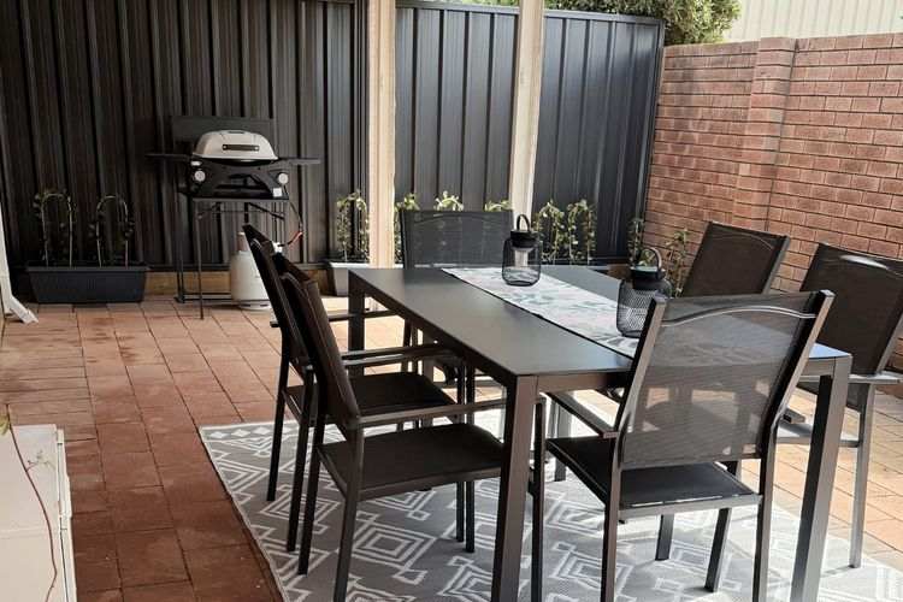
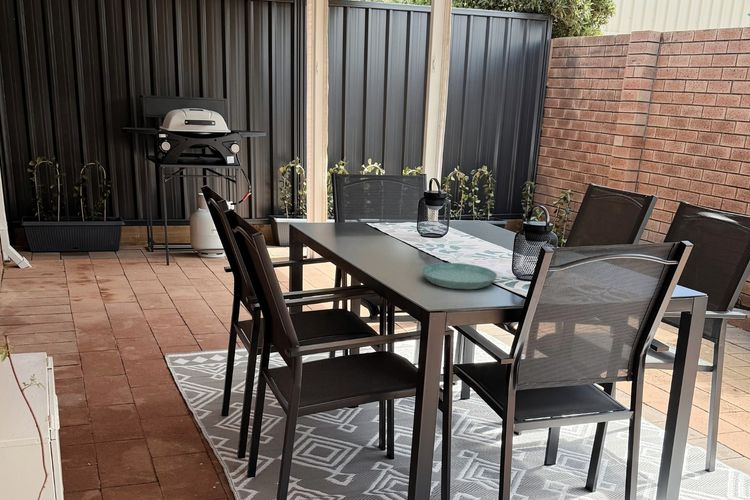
+ saucer (458, 276)
